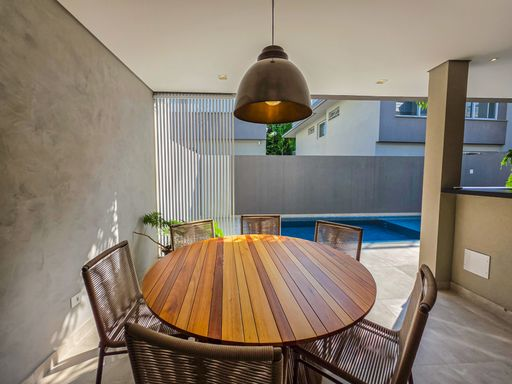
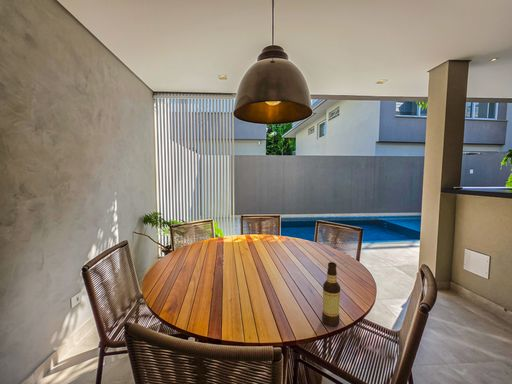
+ bottle (331, 292)
